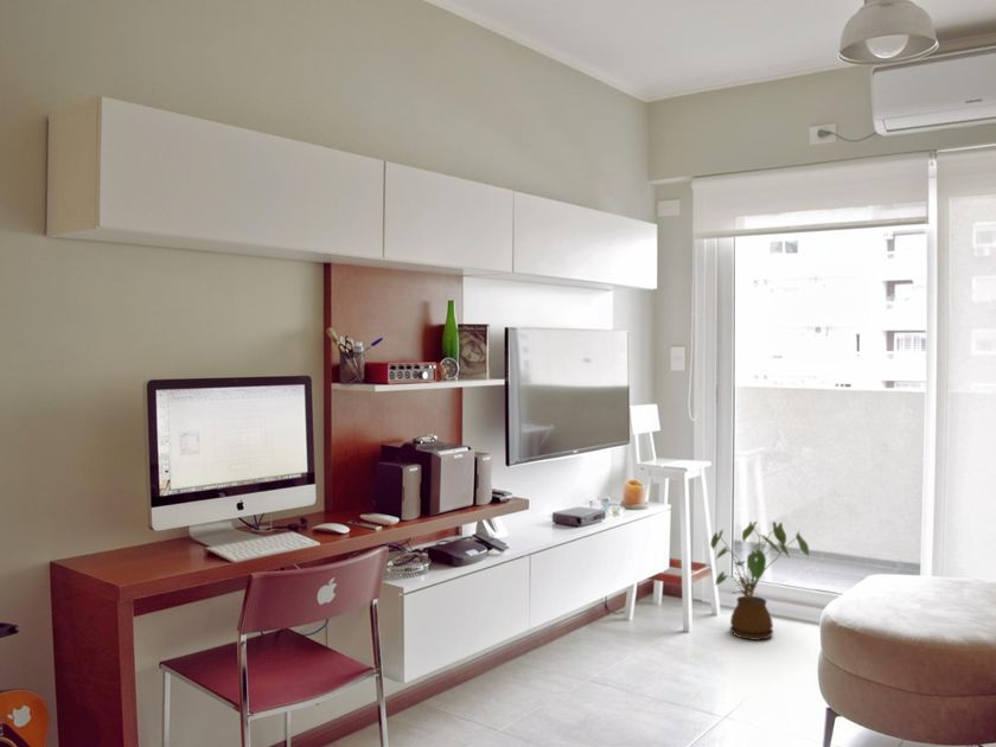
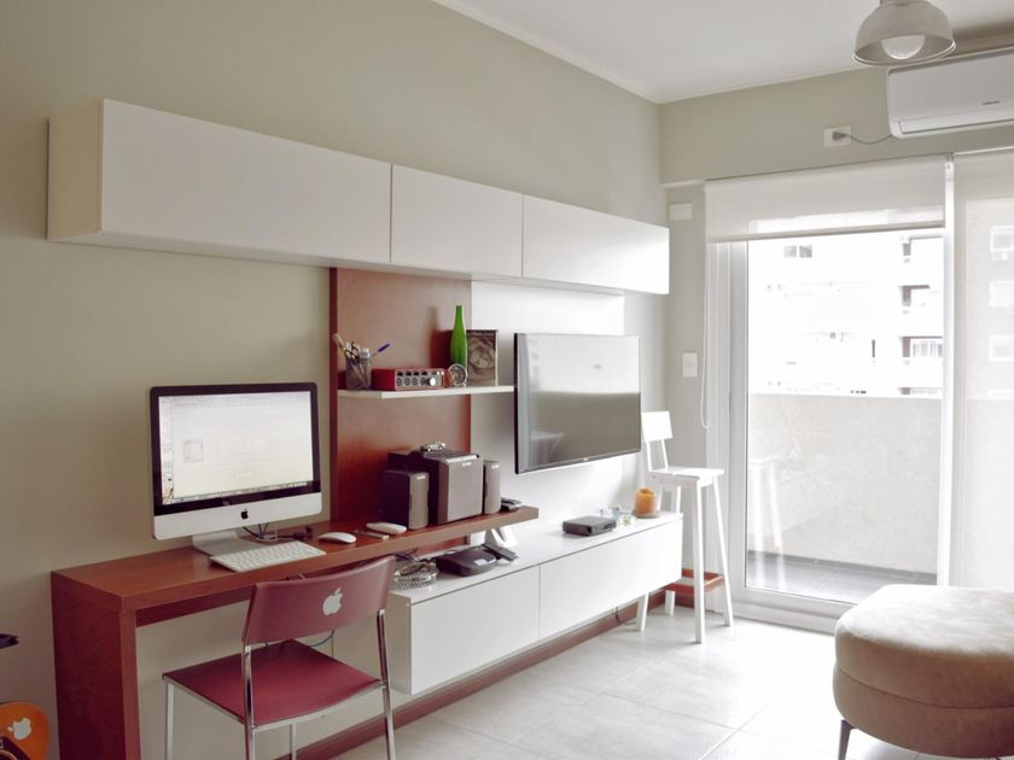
- house plant (755, 581)
